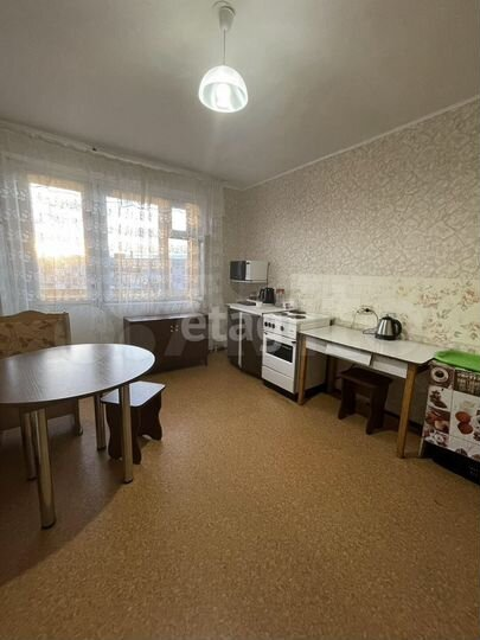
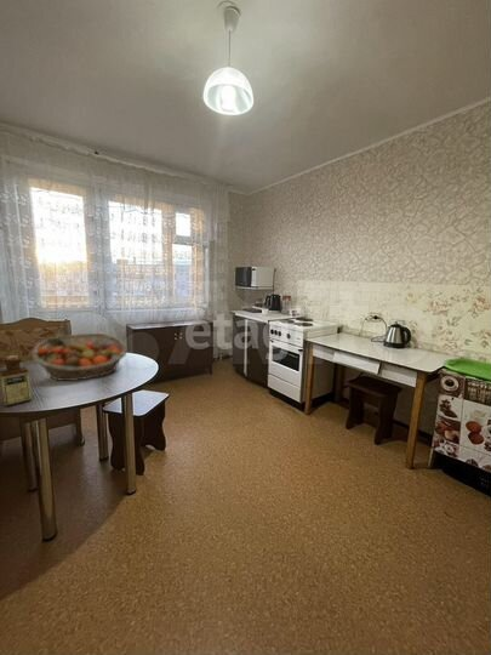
+ fruit basket (82, 355)
+ bottle (15, 378)
